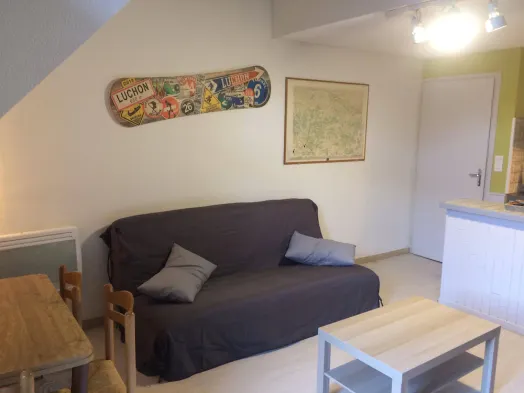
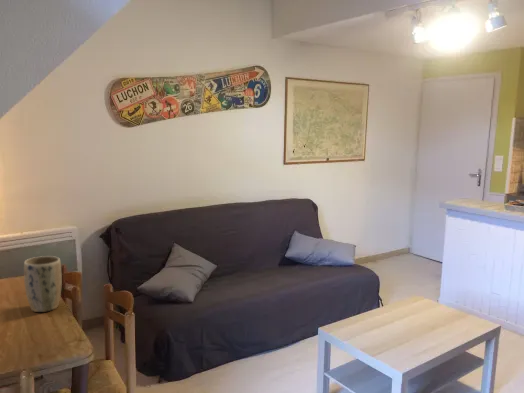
+ plant pot (43, 284)
